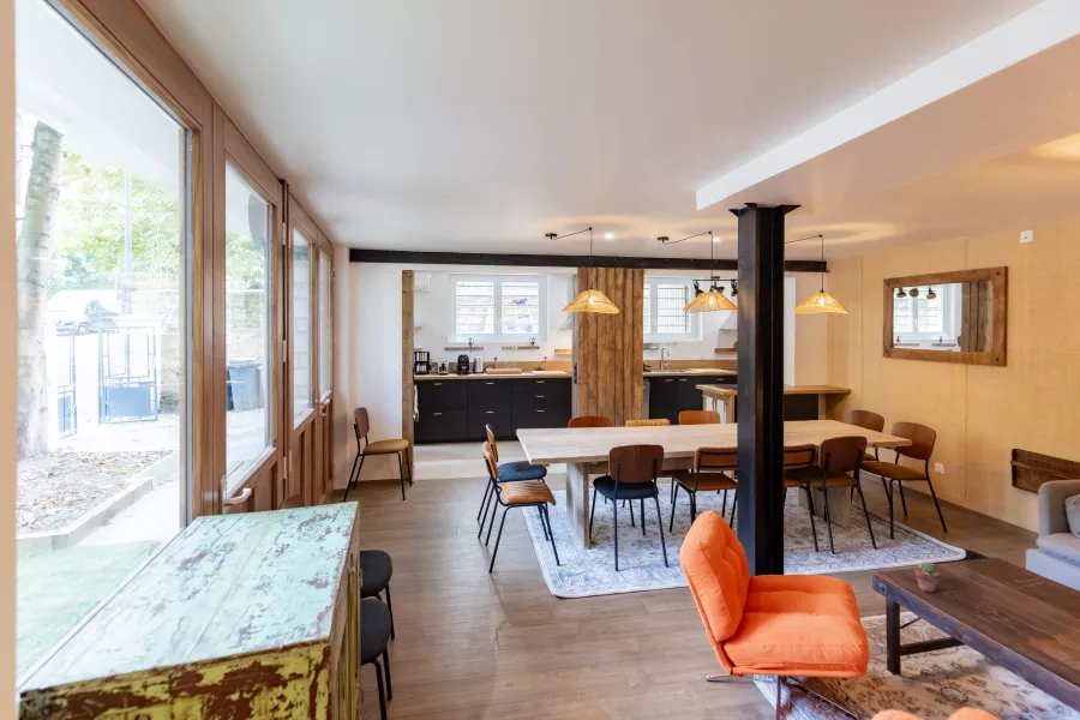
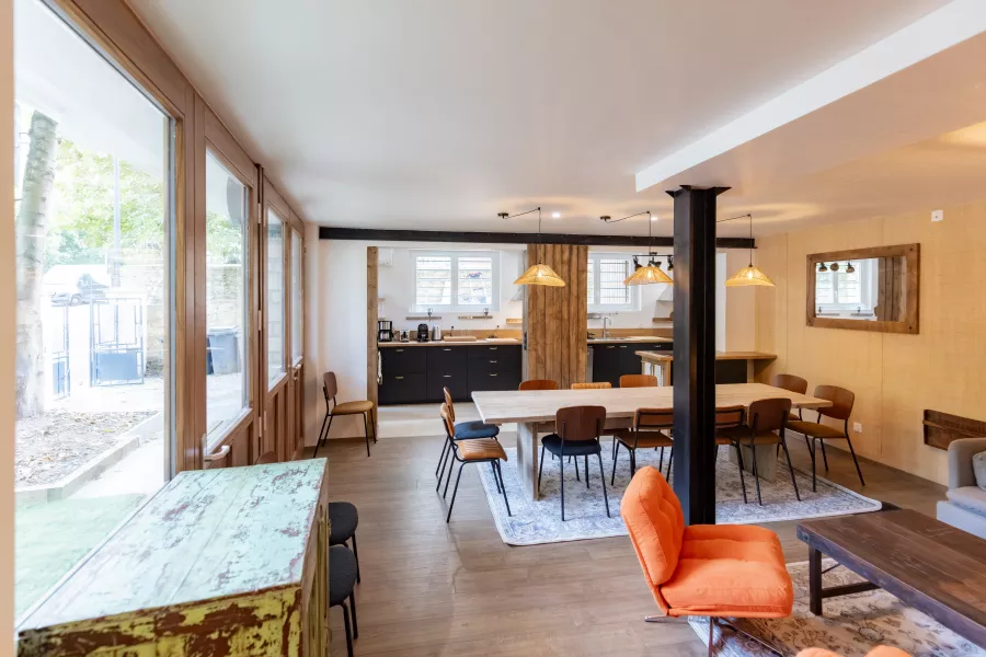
- potted succulent (926, 576)
